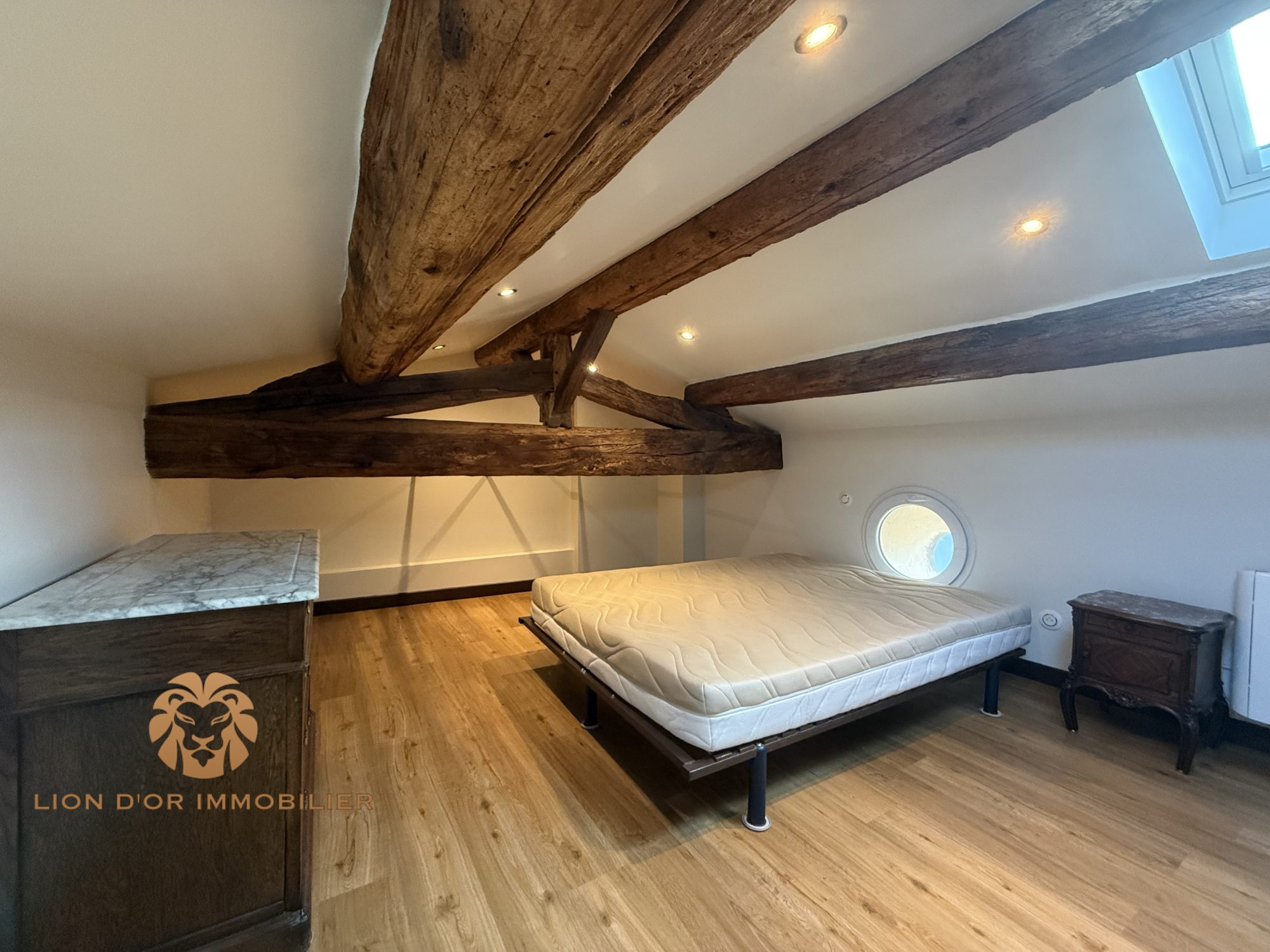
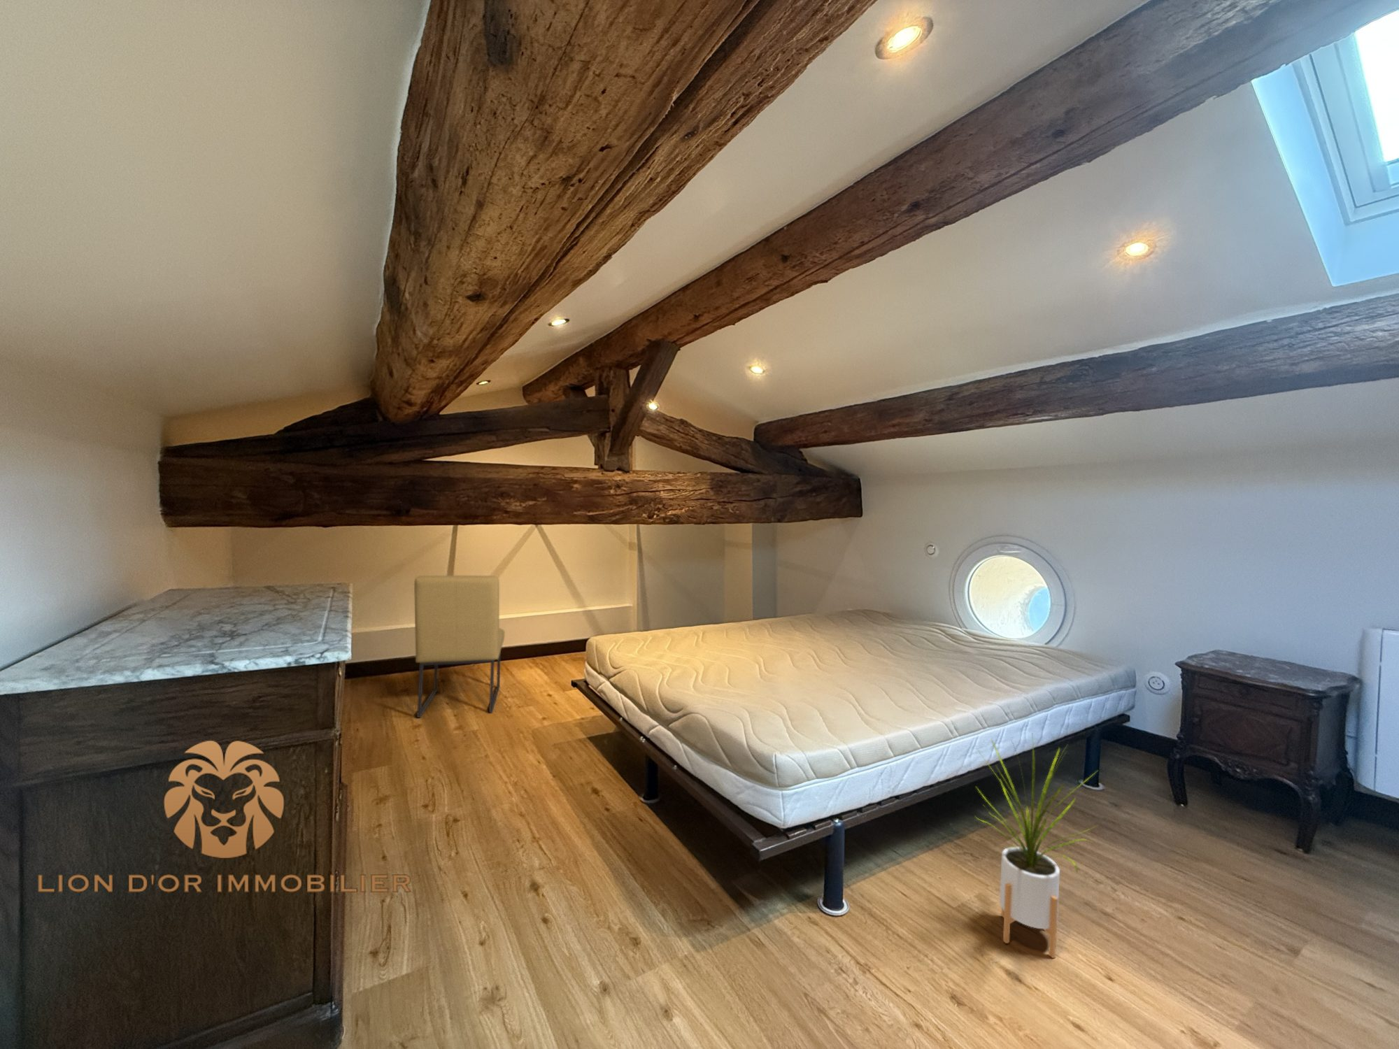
+ chair (463, 637)
+ house plant (1030, 835)
